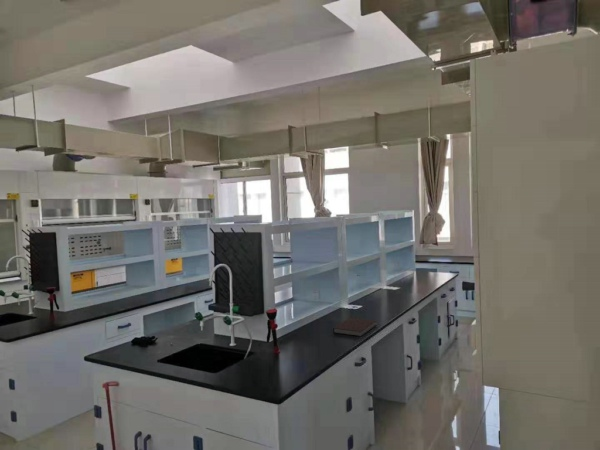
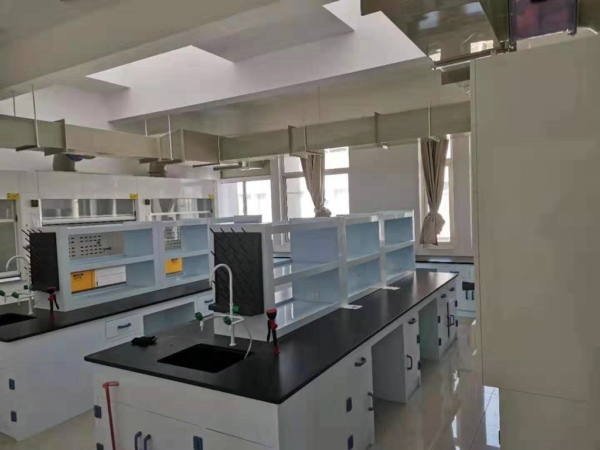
- notebook (355, 326)
